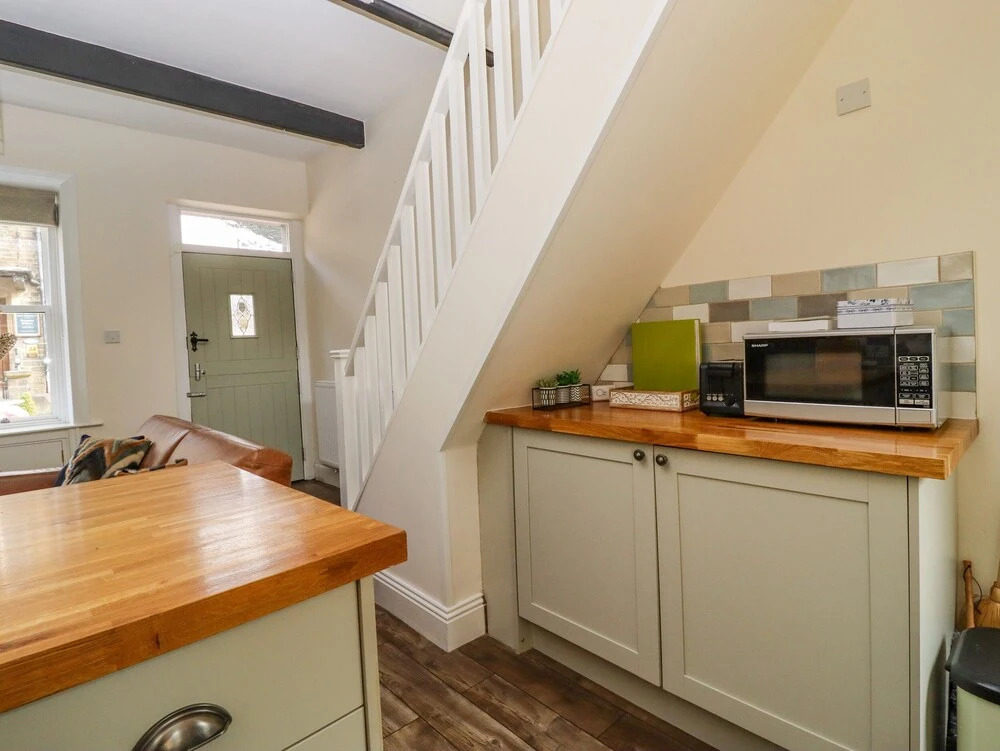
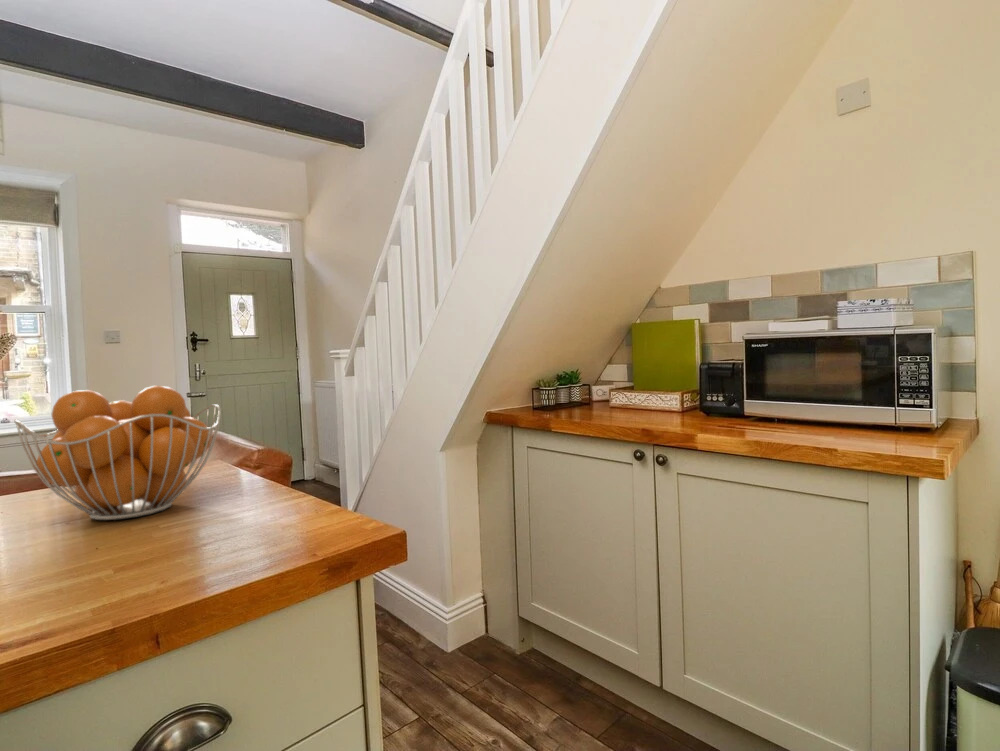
+ fruit basket (129, 448)
